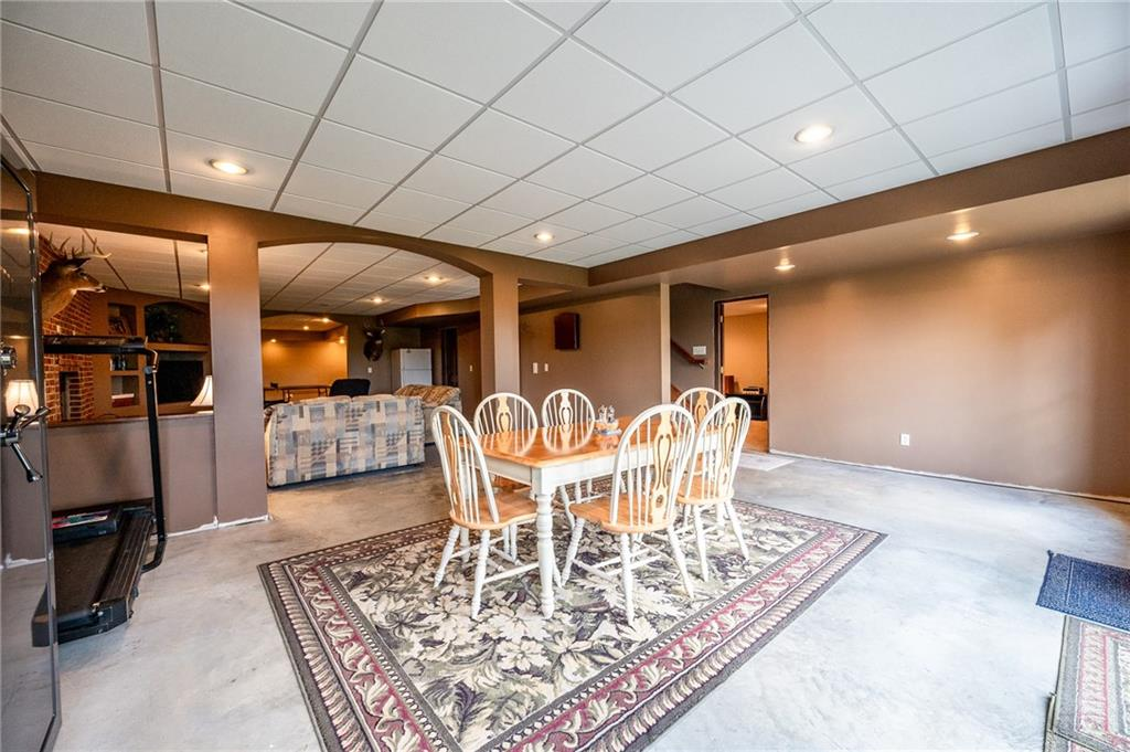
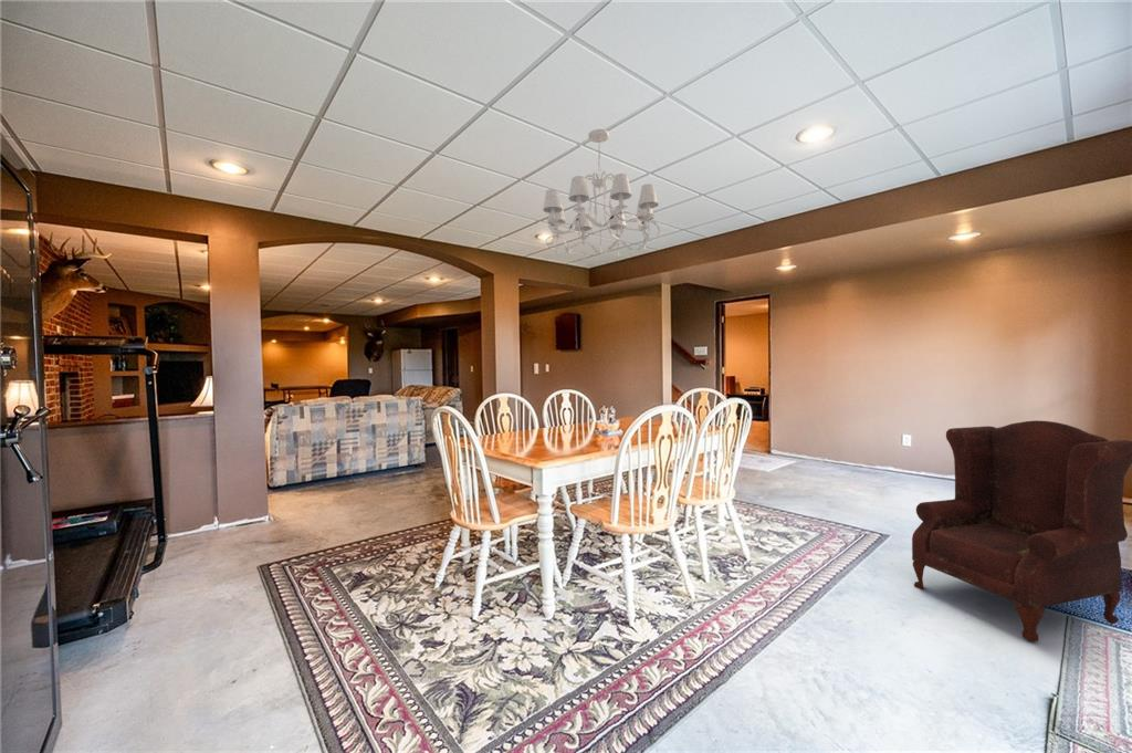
+ chandelier (599, 192)
+ armchair (1010, 513)
